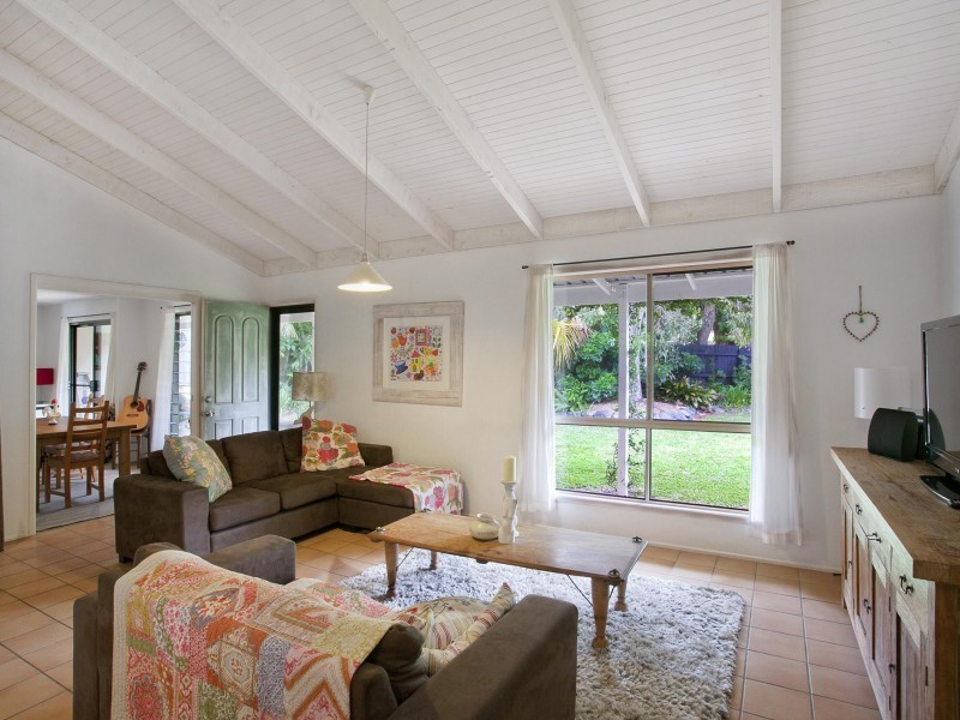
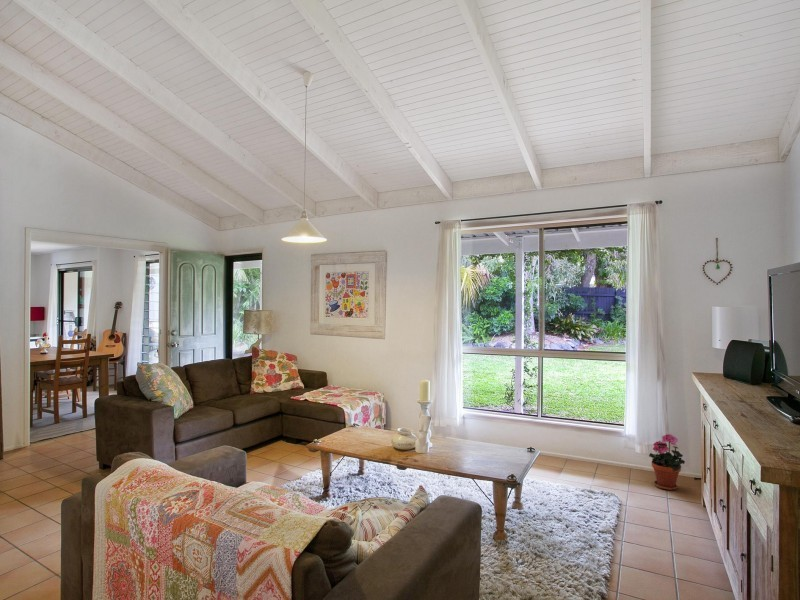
+ potted plant (666, 460)
